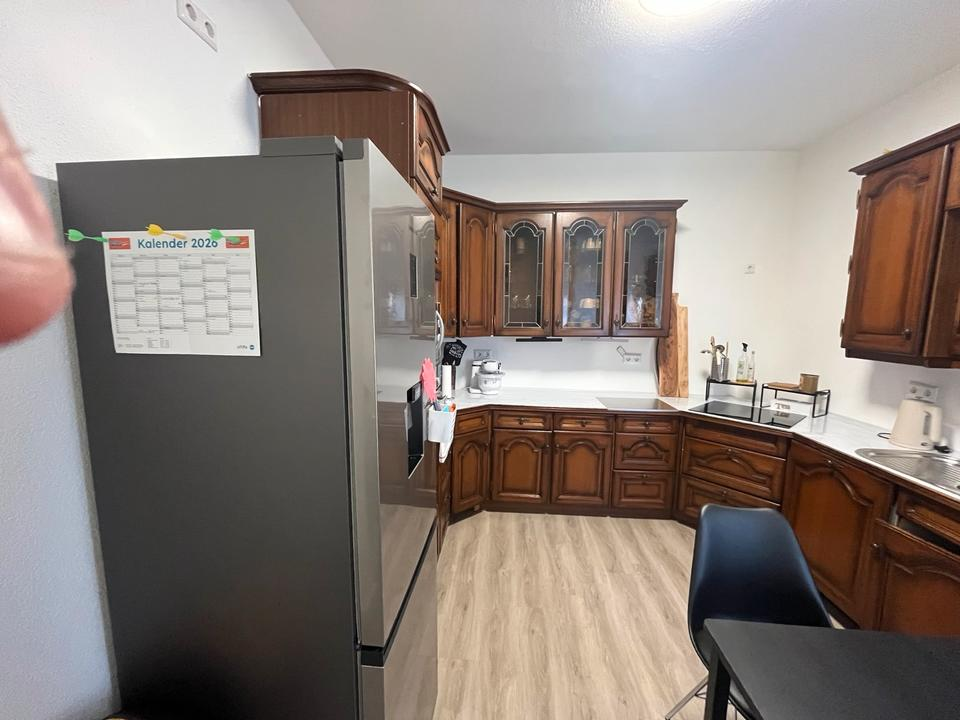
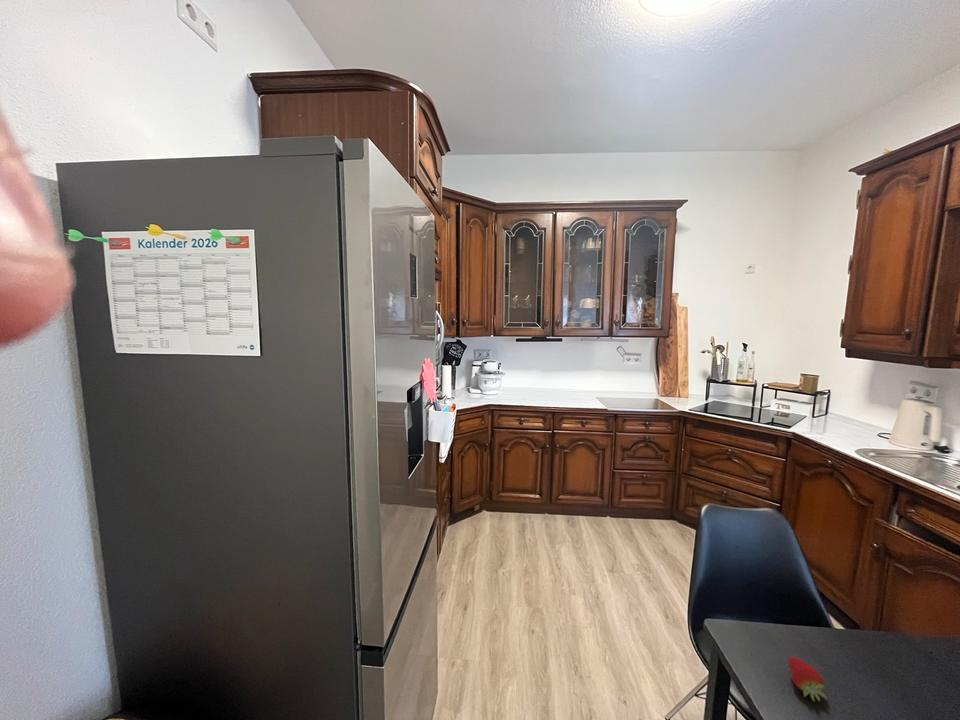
+ fruit (805, 677)
